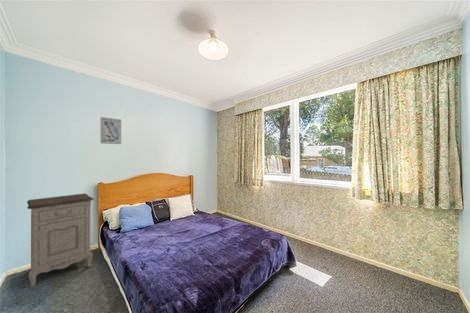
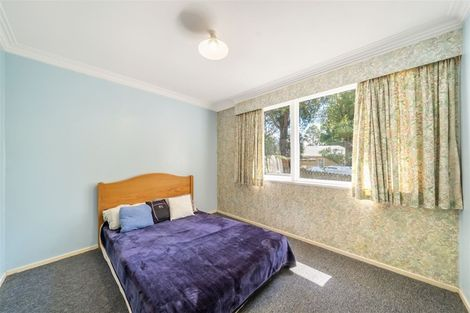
- wall art (111, 131)
- nightstand (61, 234)
